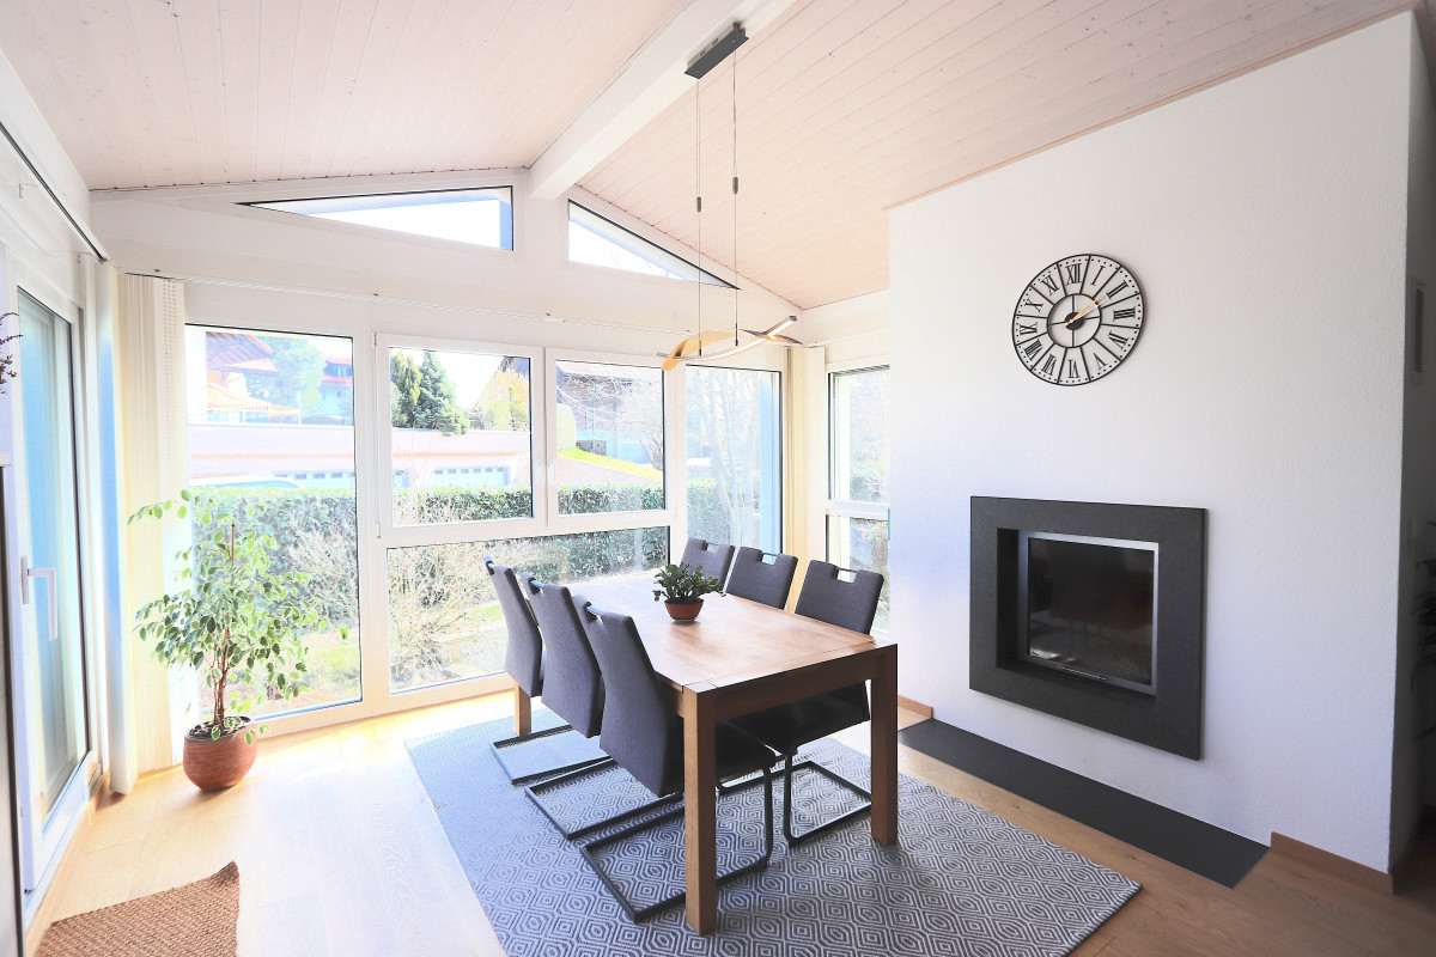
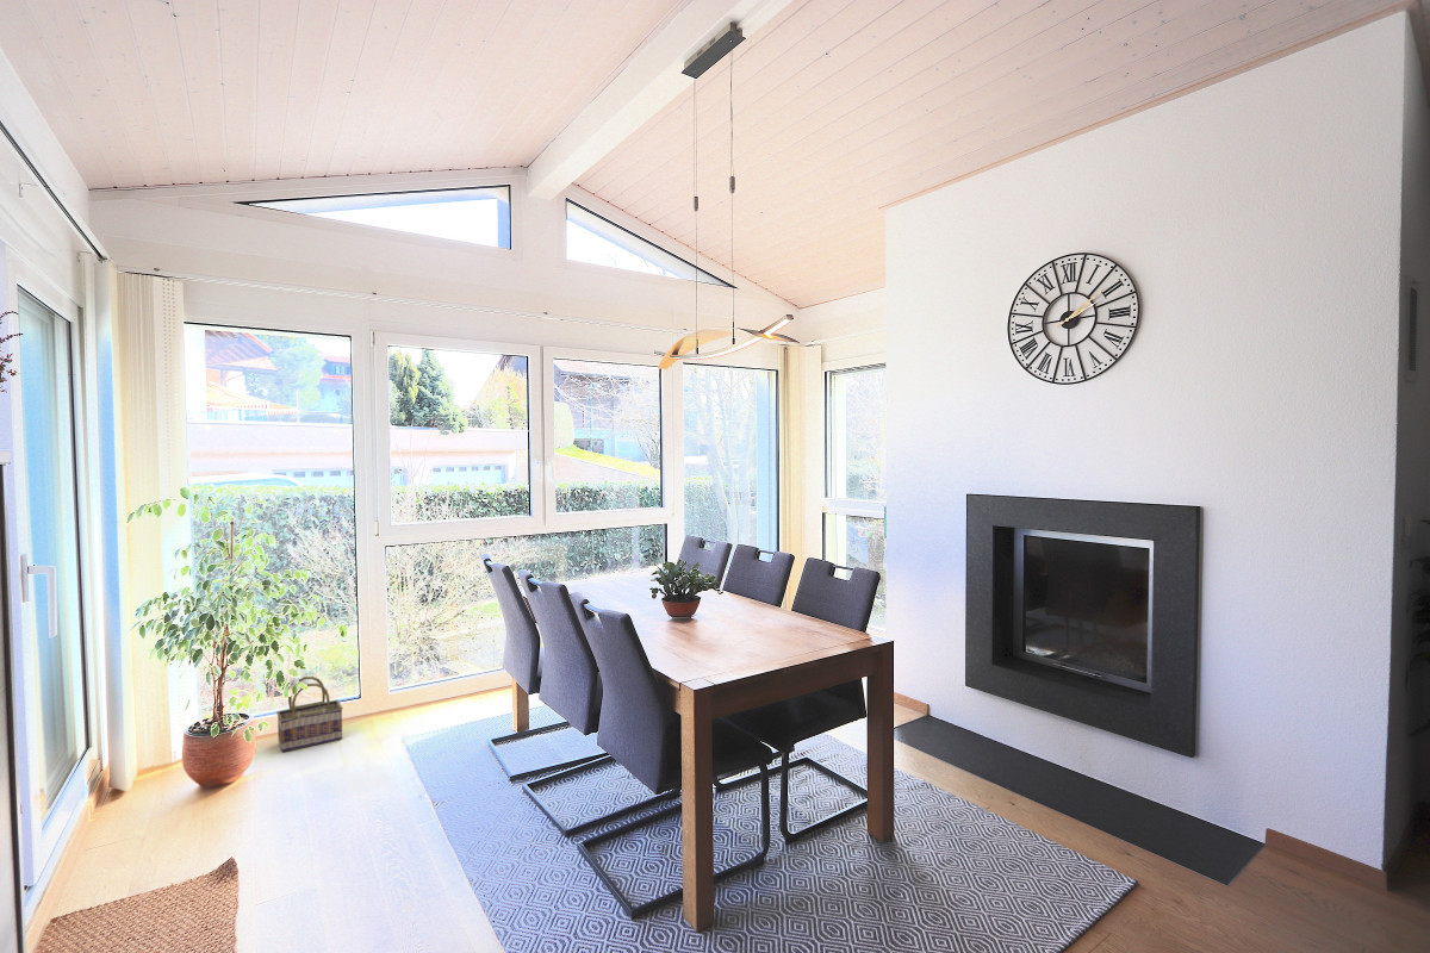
+ basket (310, 710)
